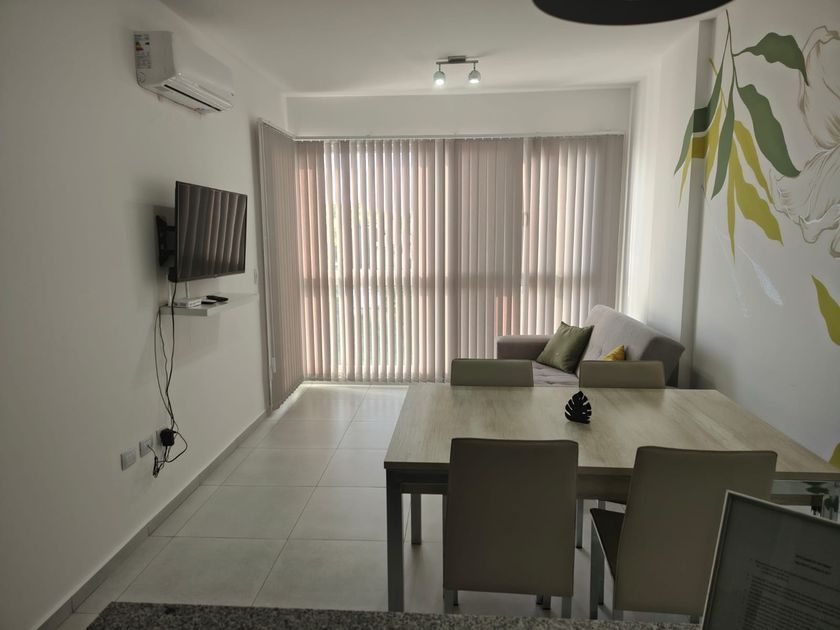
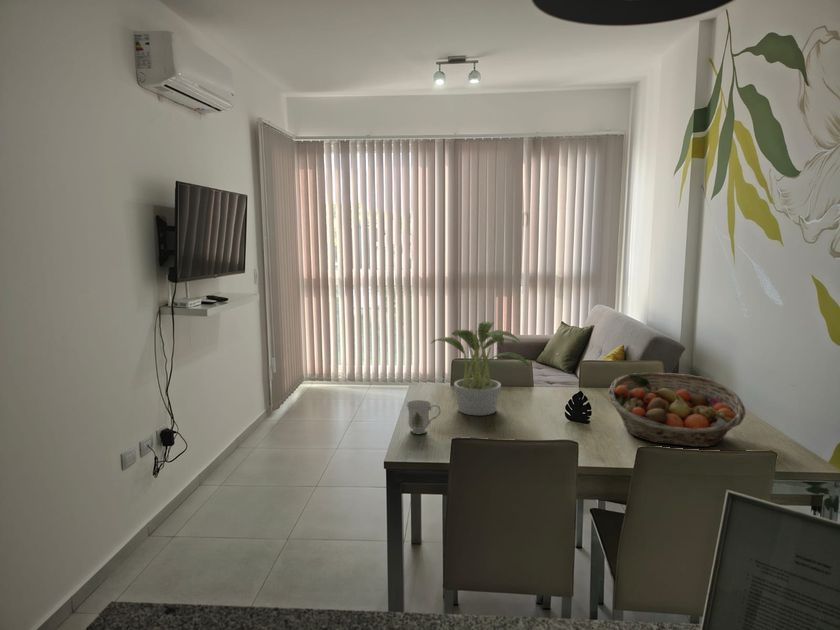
+ mug (423, 418)
+ potted plant (476, 367)
+ fruit basket (673, 408)
